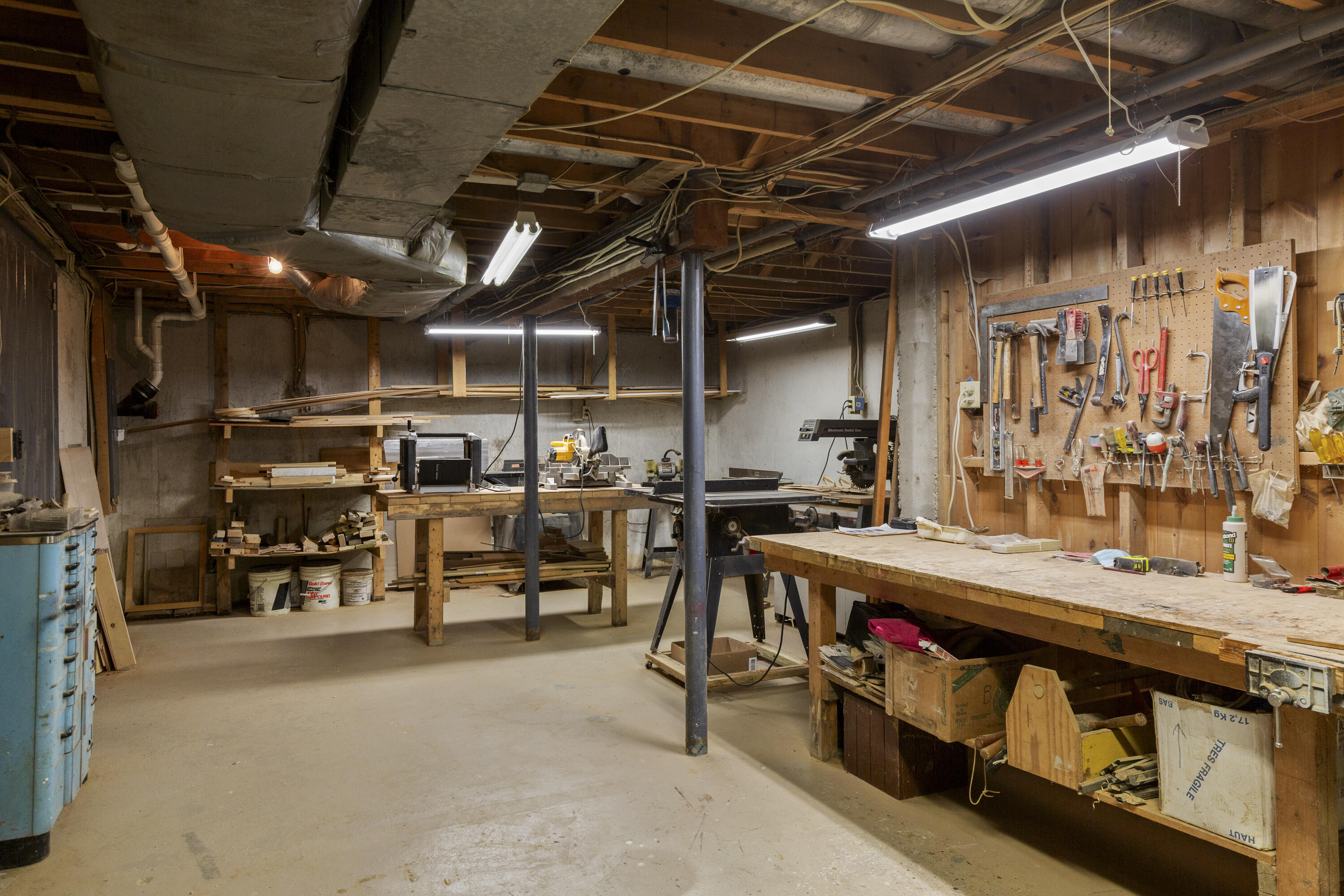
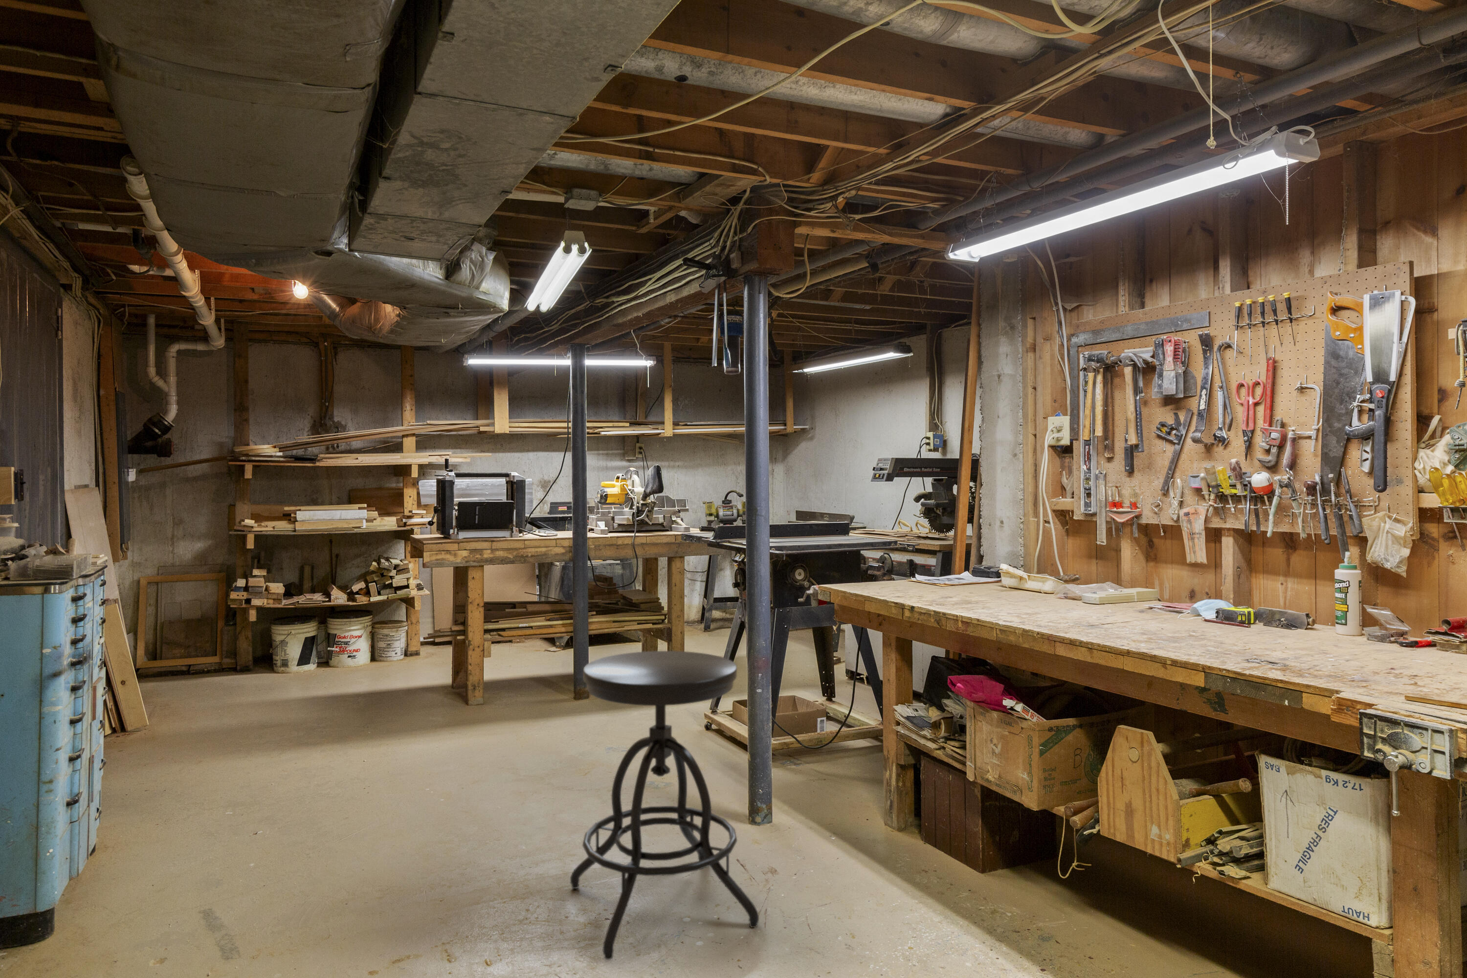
+ stool (660, 776)
